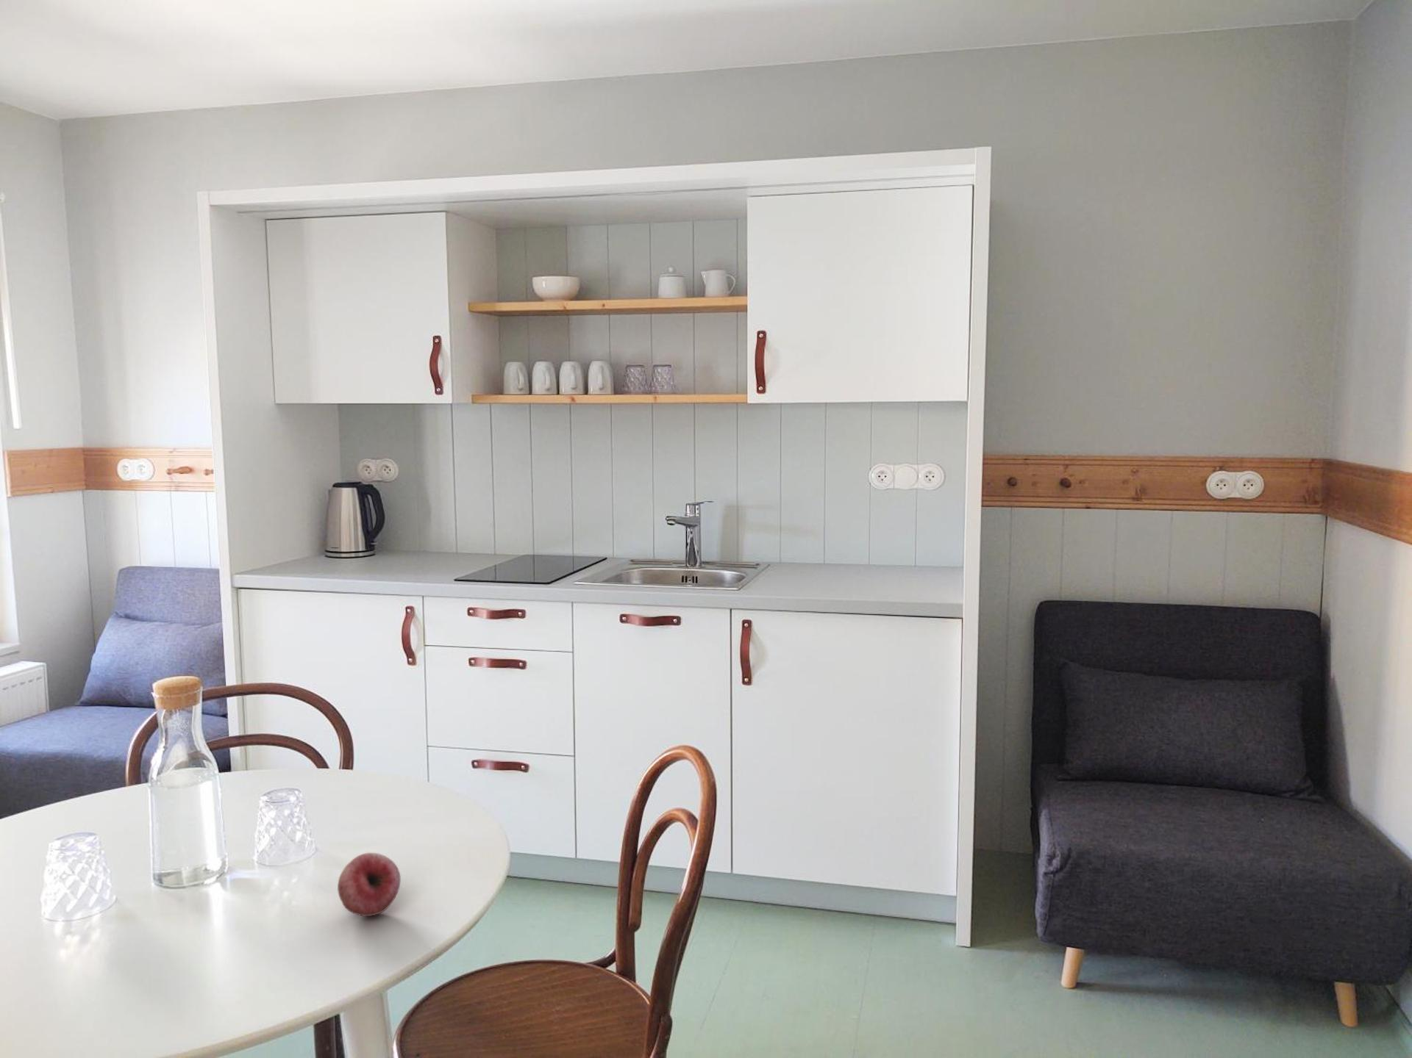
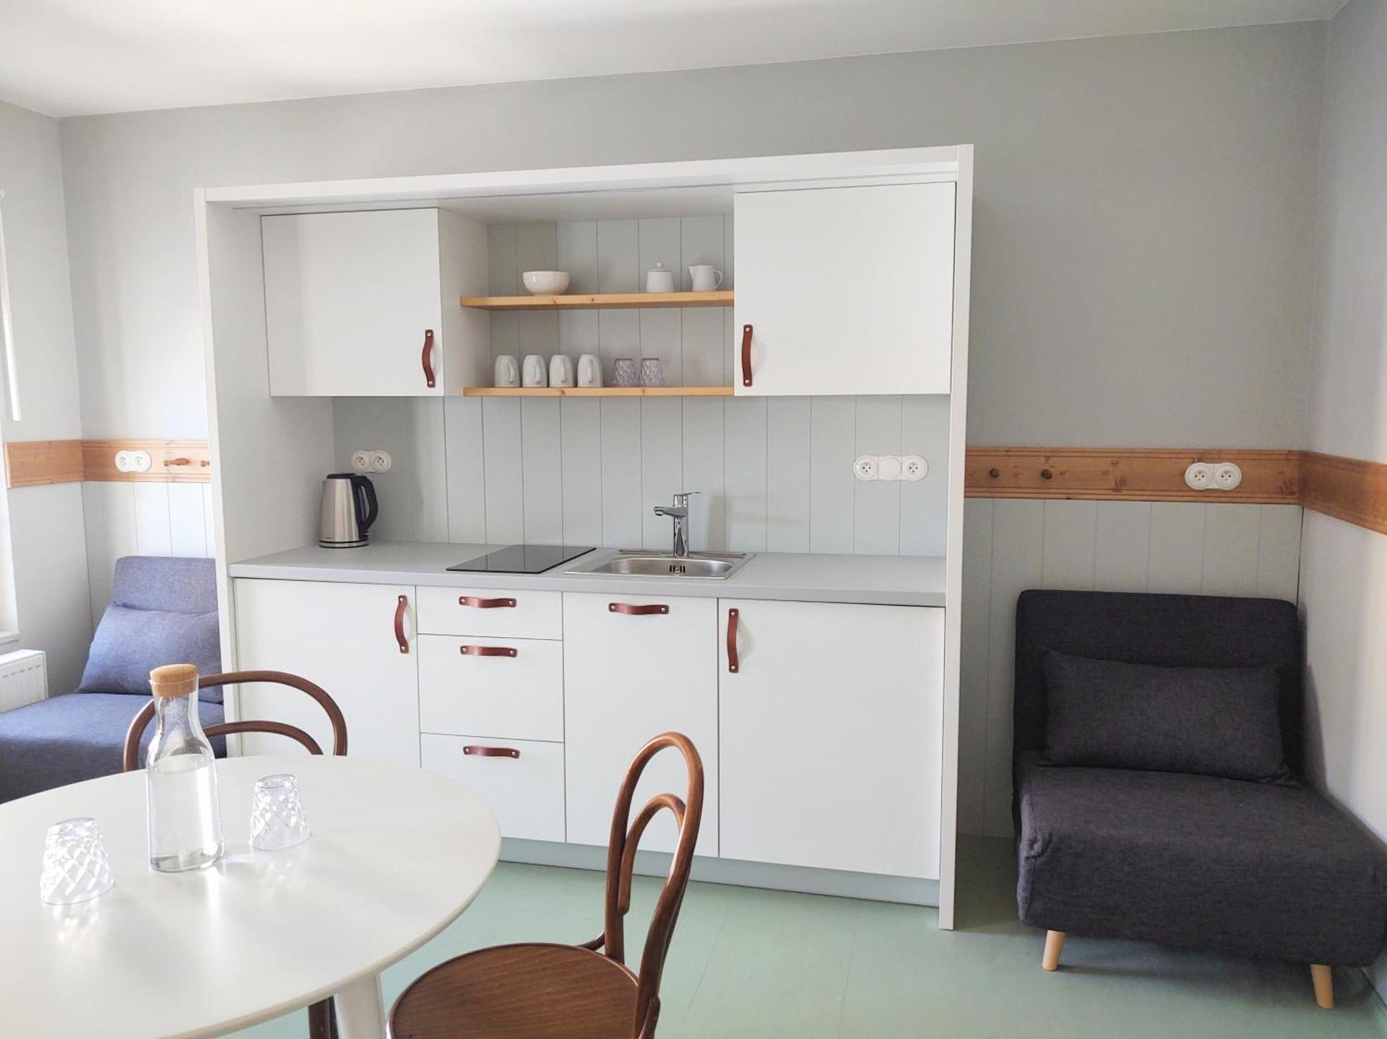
- fruit (368, 884)
